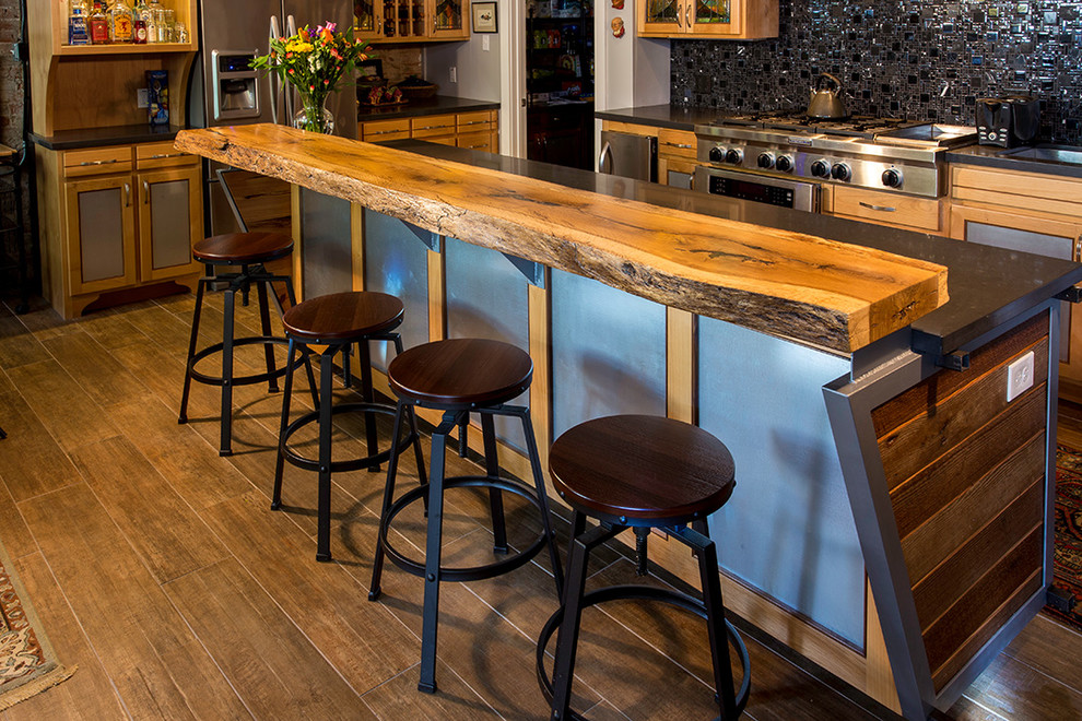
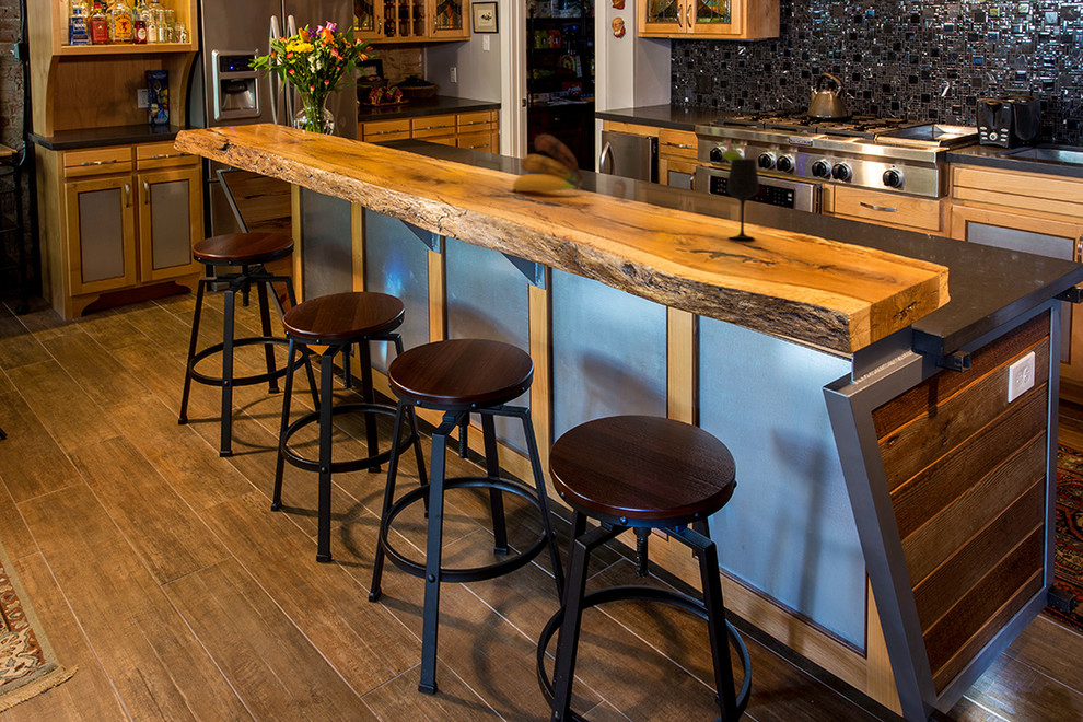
+ wine glass (741, 189)
+ banana (545, 163)
